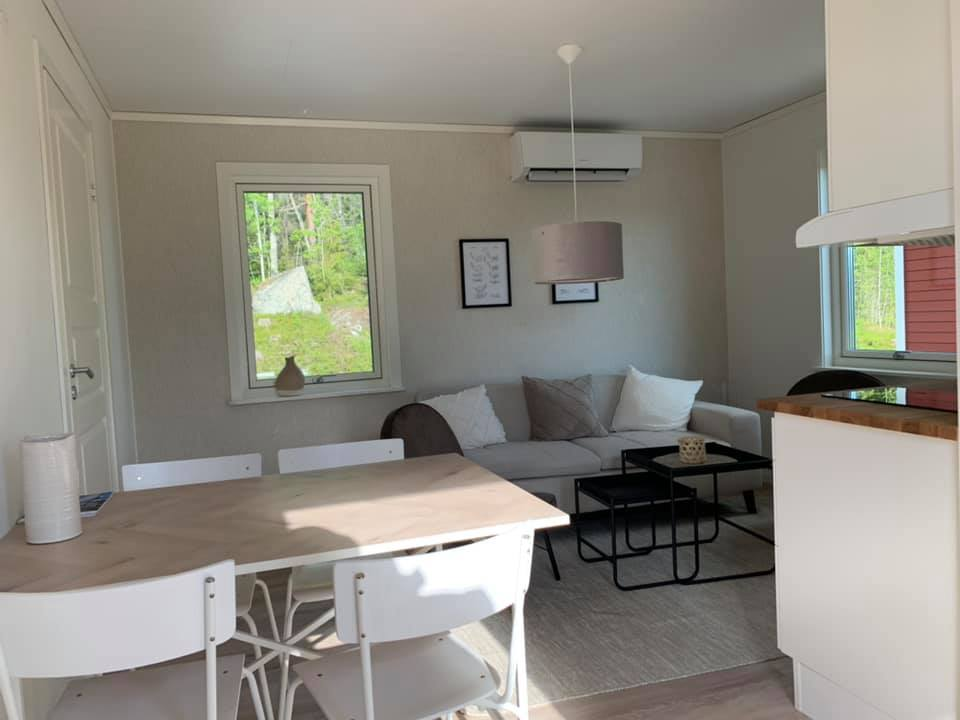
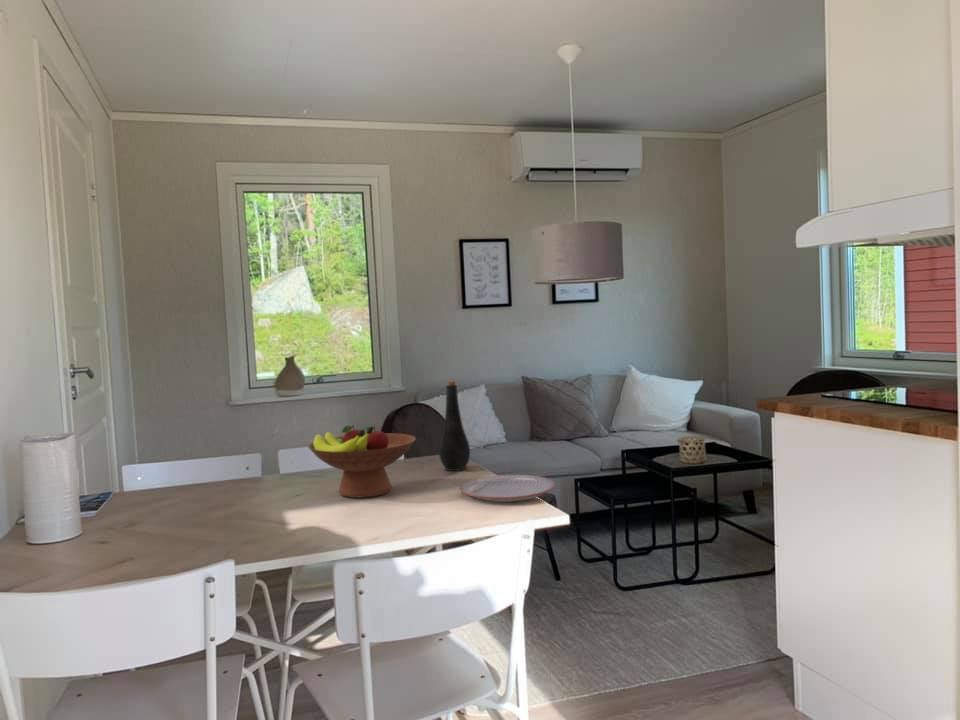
+ fruit bowl (363, 457)
+ plate (508, 489)
+ bottle (453, 425)
